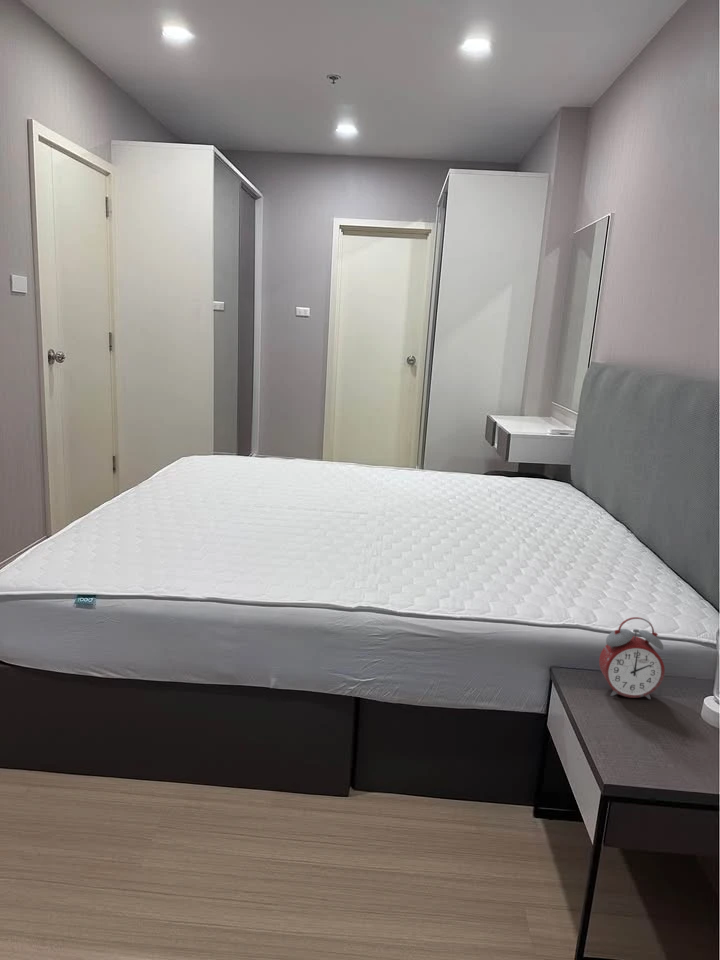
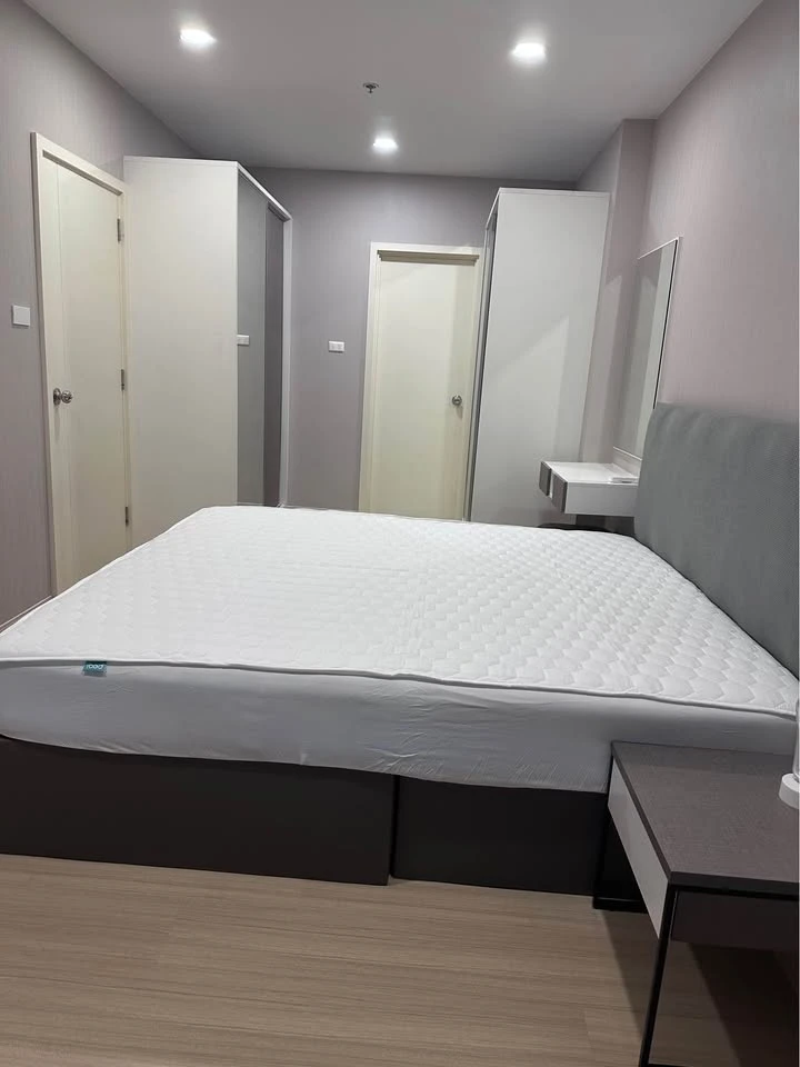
- alarm clock (632, 655)
